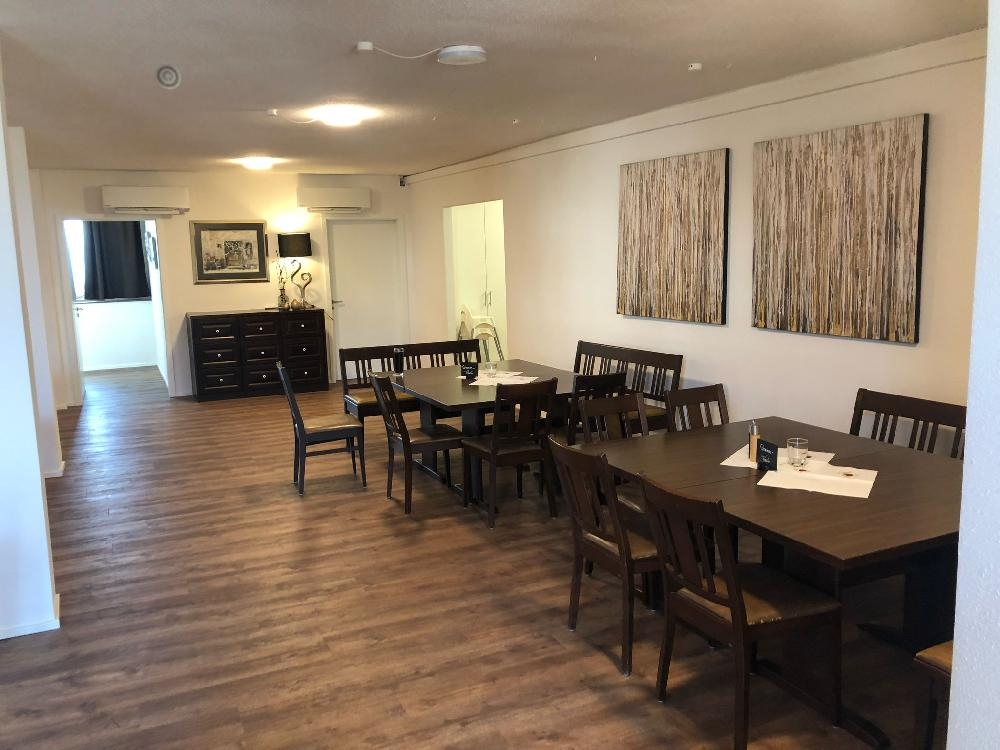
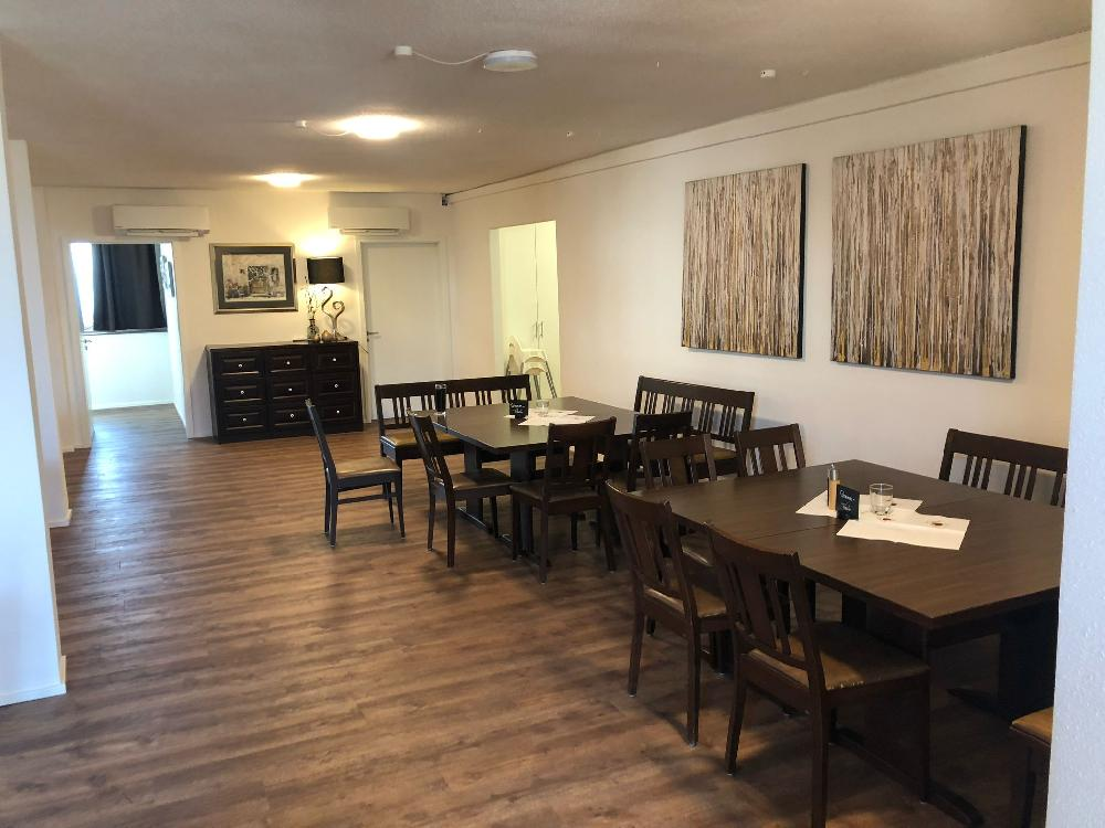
- smoke detector (167, 76)
